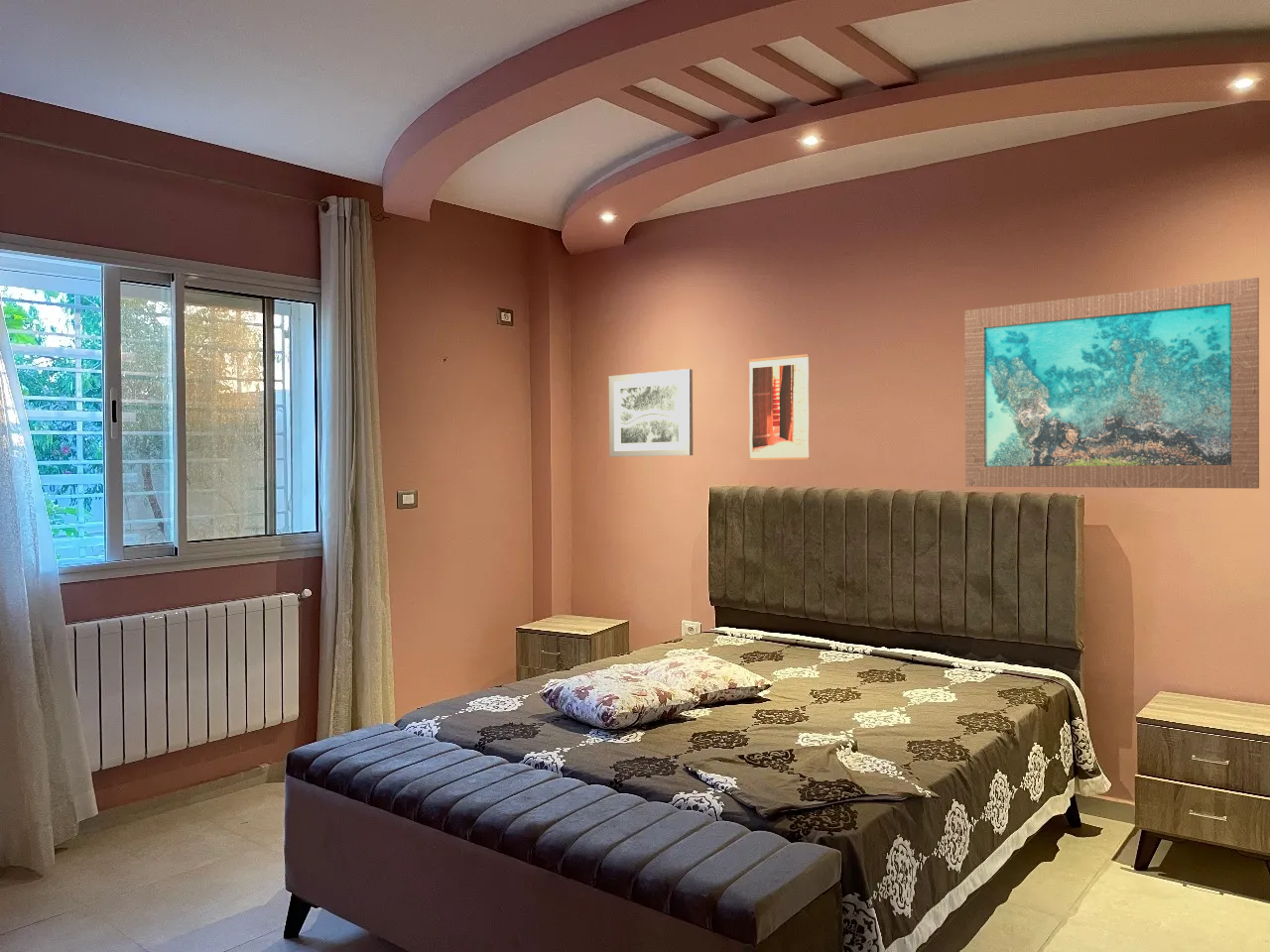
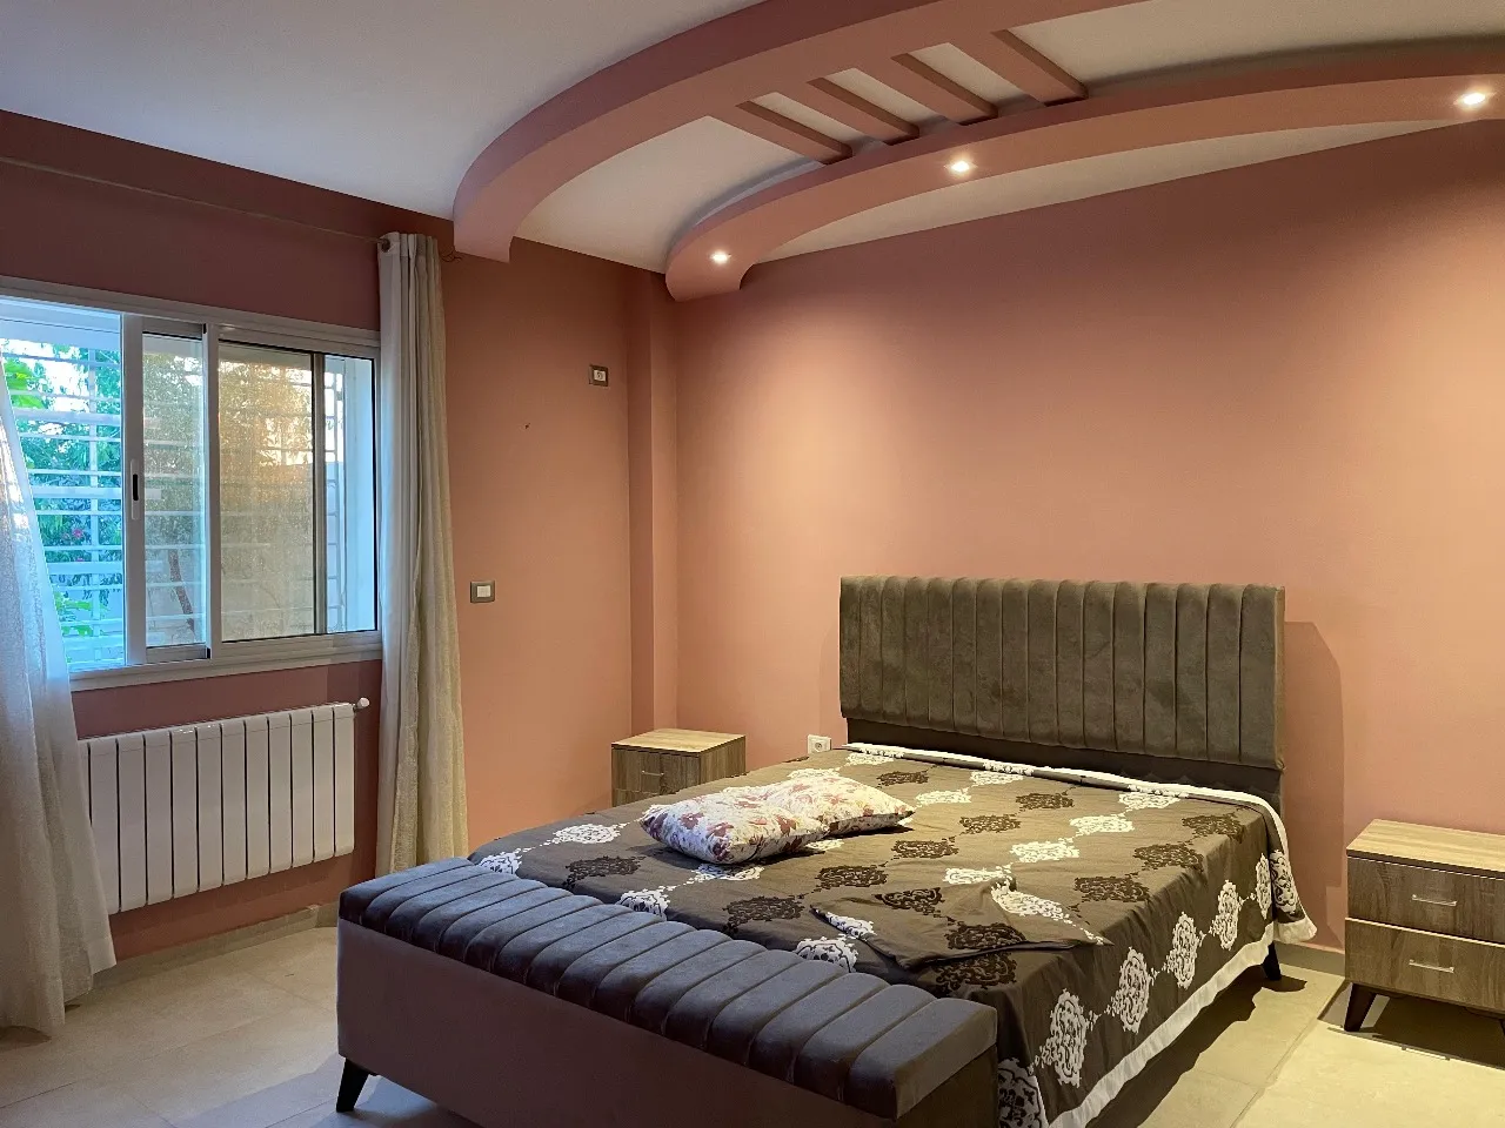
- wall art (649, 415)
- wall art (1098, 391)
- wall art (778, 408)
